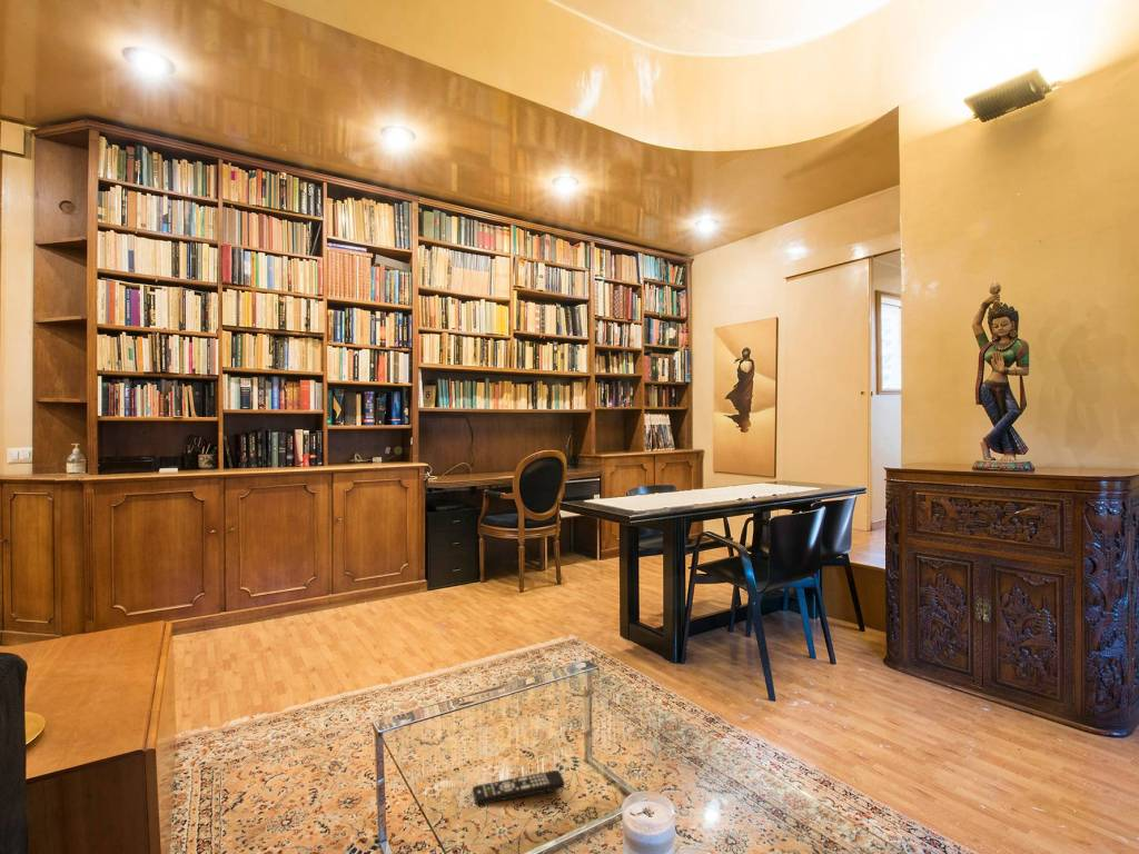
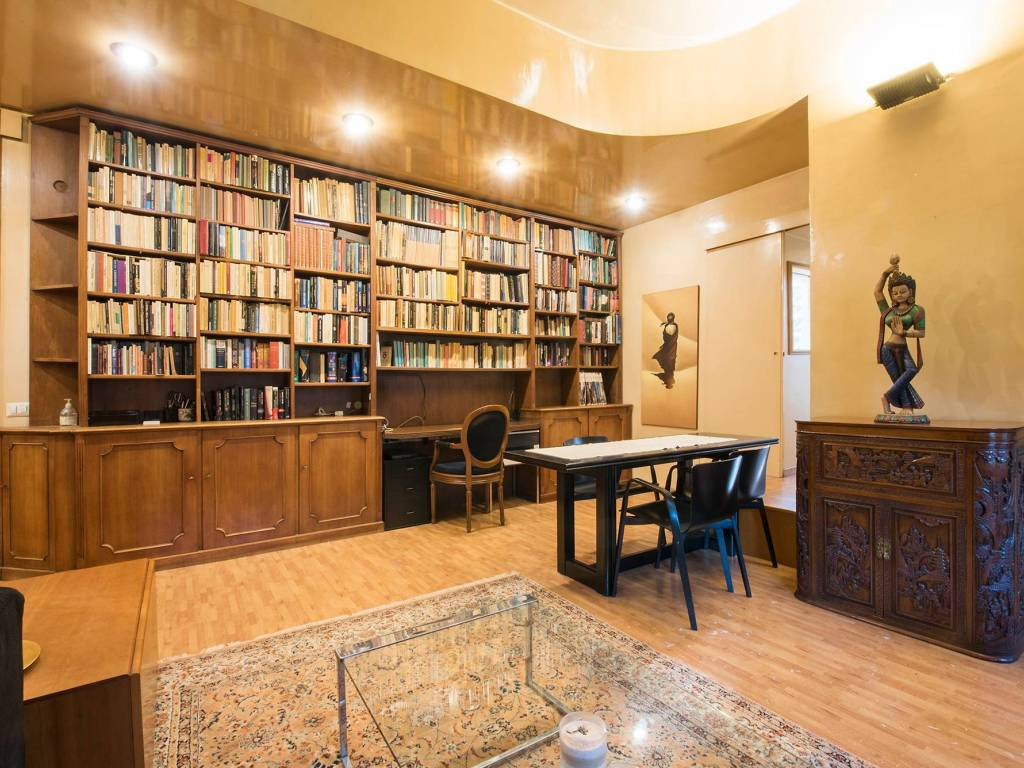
- remote control (518, 787)
